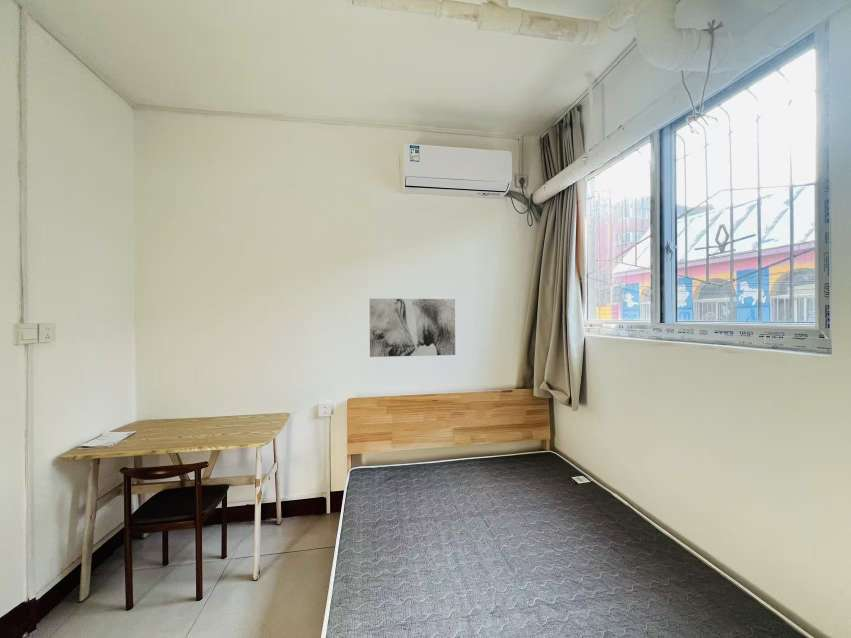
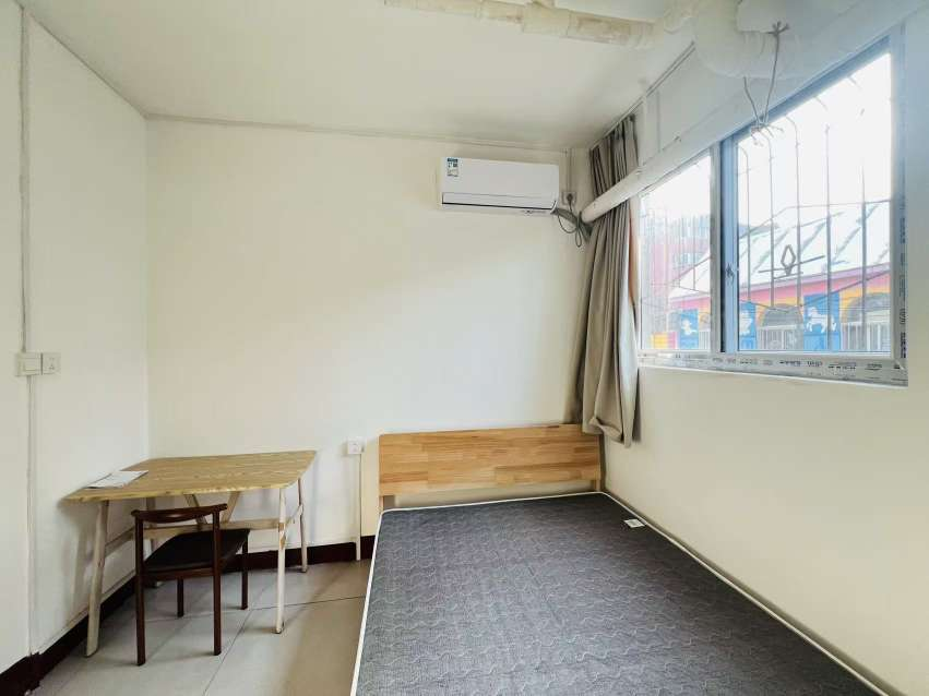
- wall art (413, 327)
